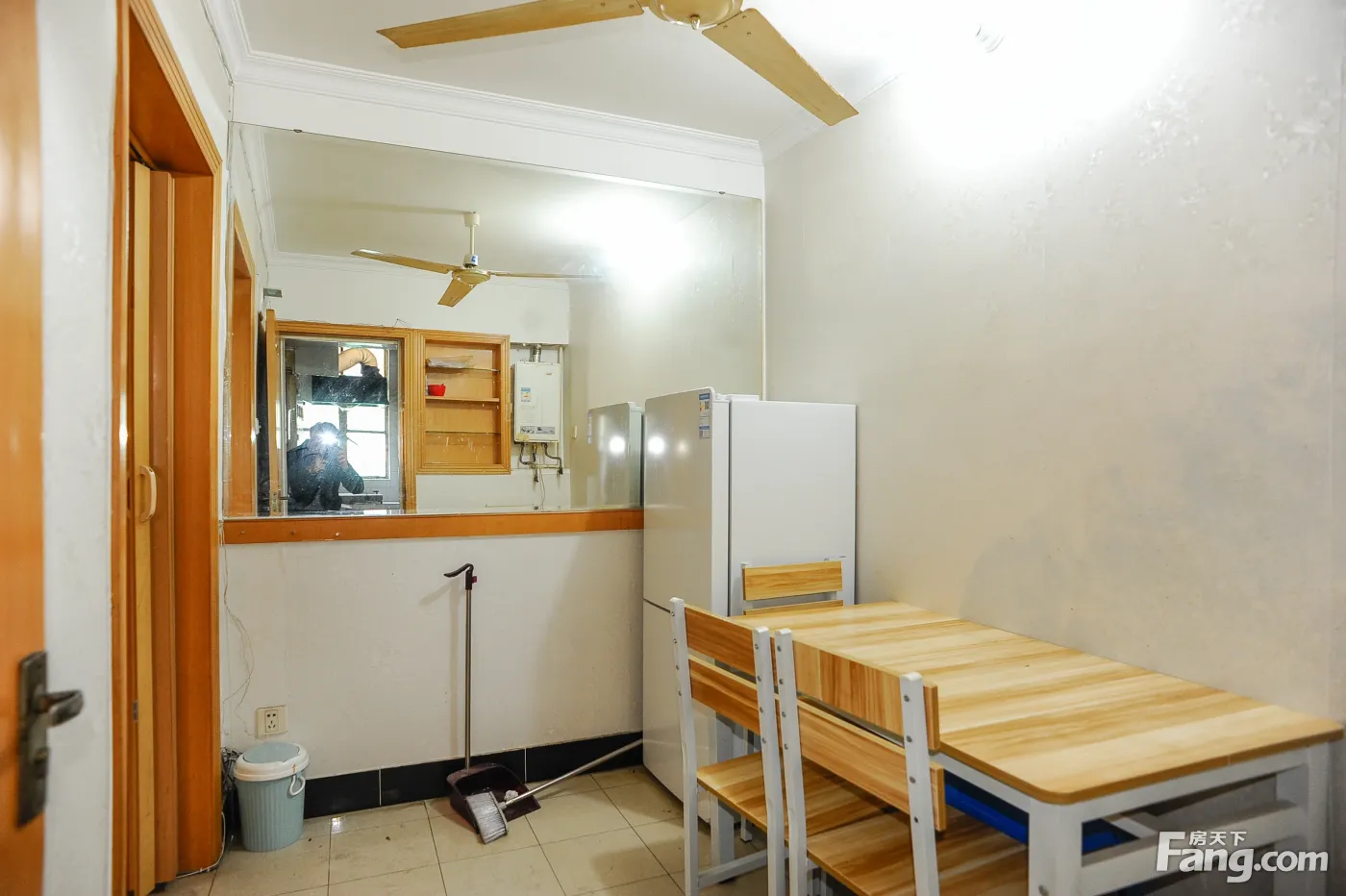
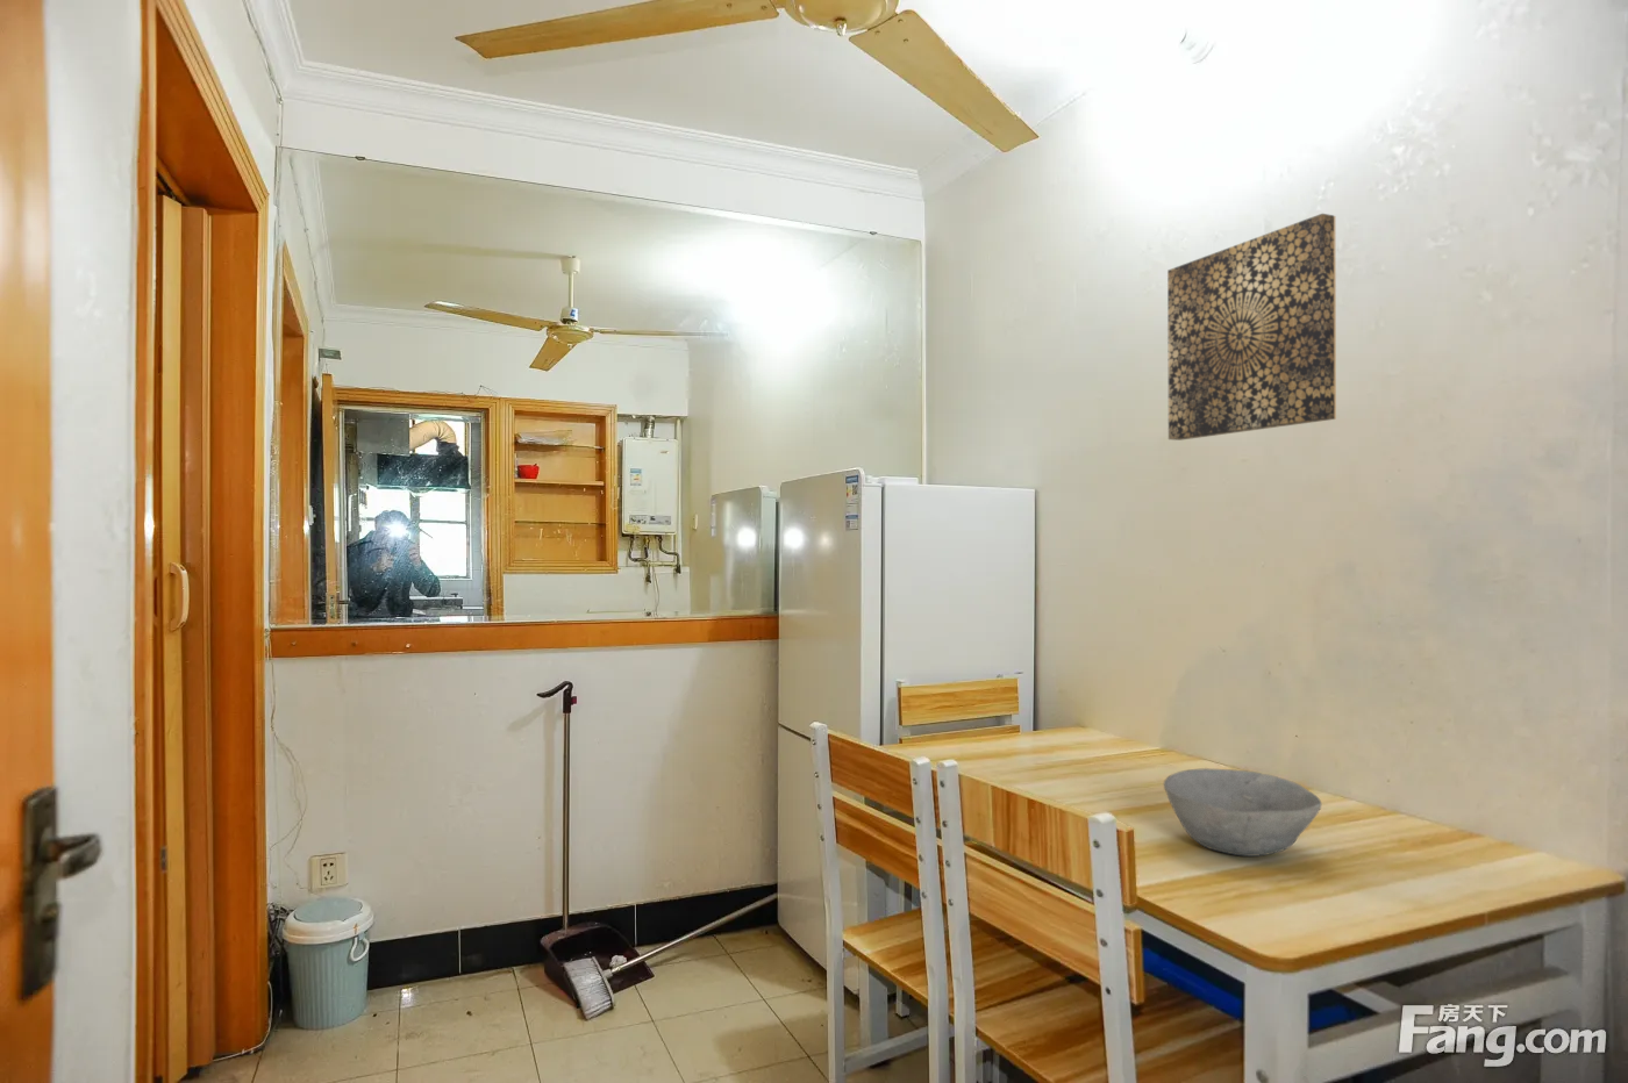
+ wall art (1243, 337)
+ bowl (1239, 816)
